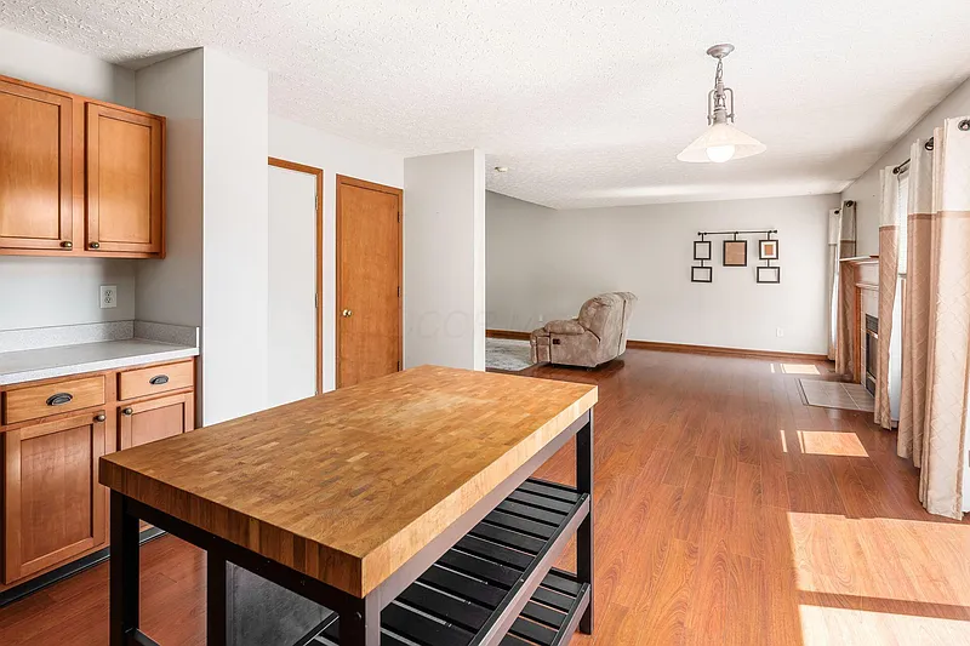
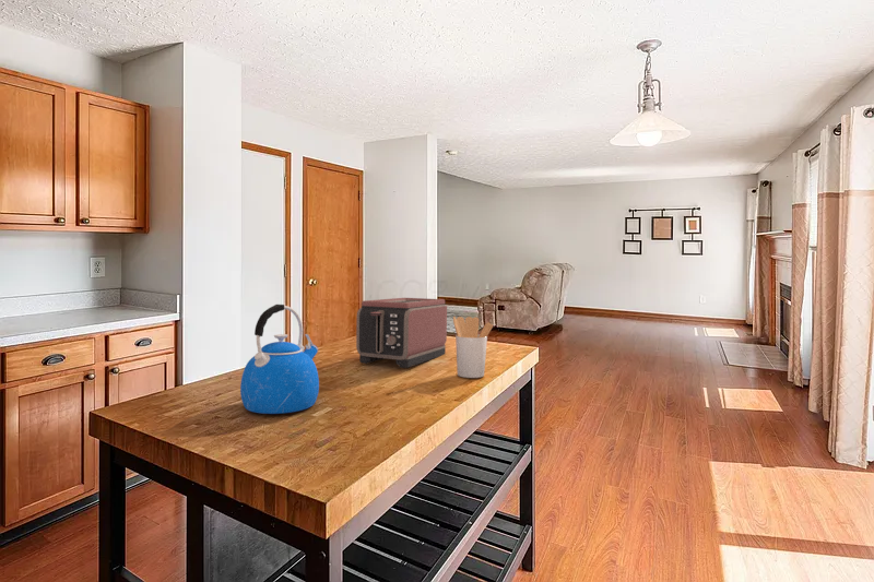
+ utensil holder (470, 344)
+ kettle (286, 353)
+ toaster (401, 330)
